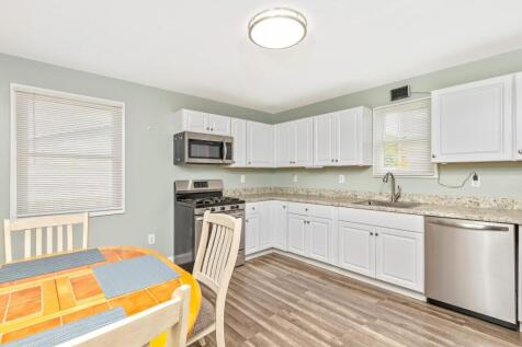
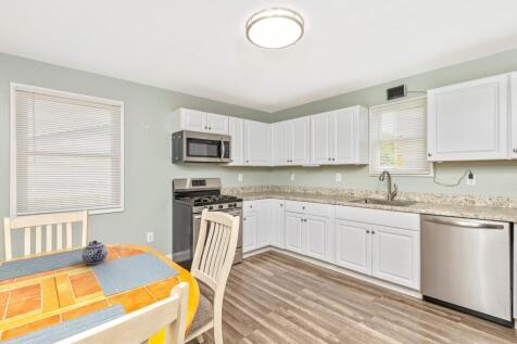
+ teapot (94, 251)
